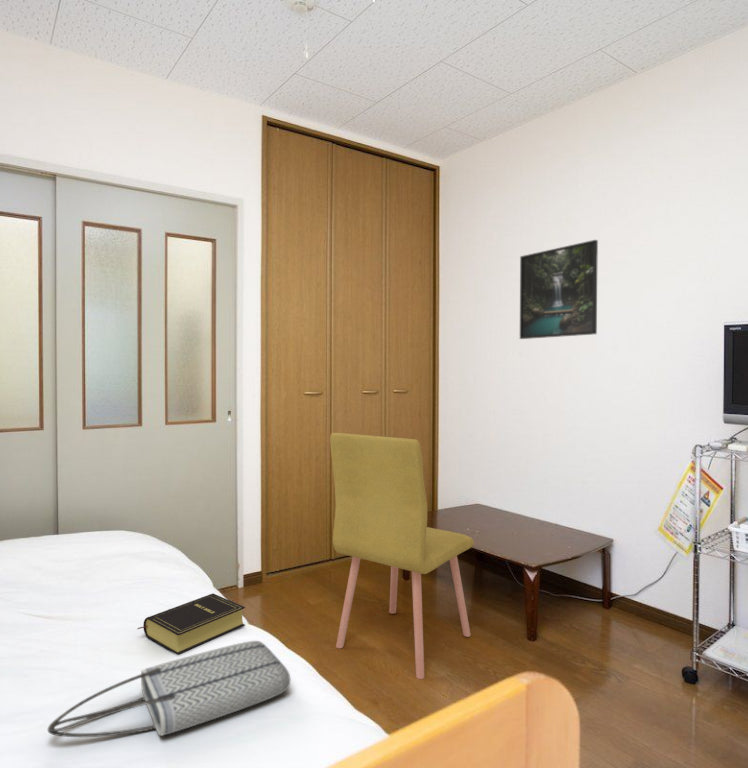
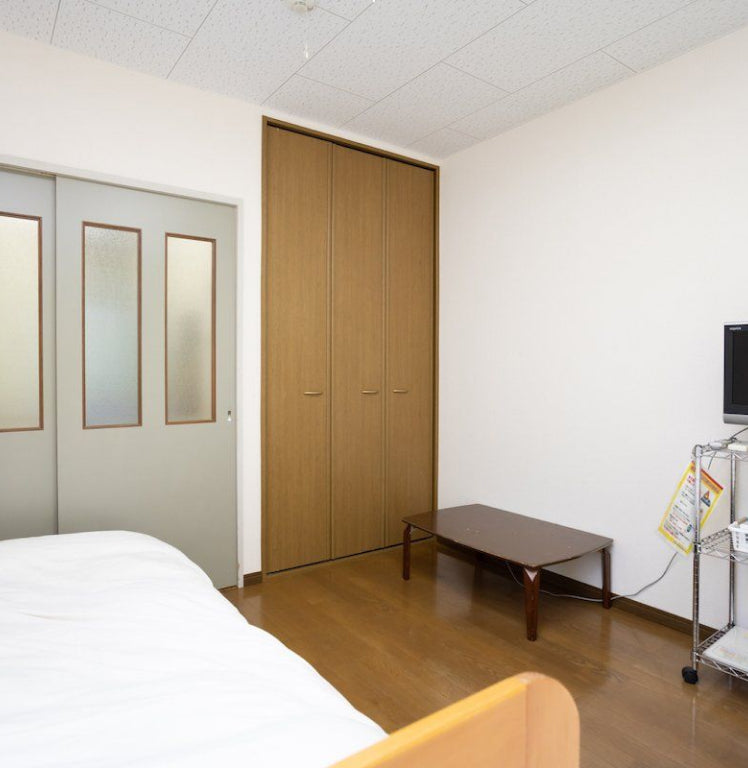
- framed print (556, 292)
- book (192, 621)
- chair (404, 536)
- tote bag (175, 693)
